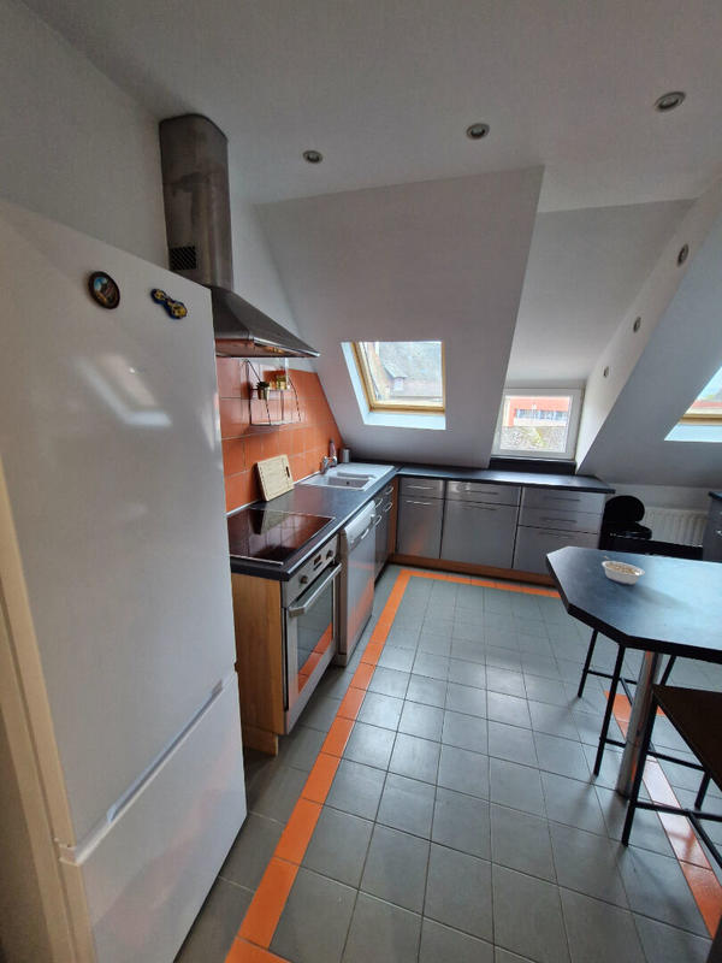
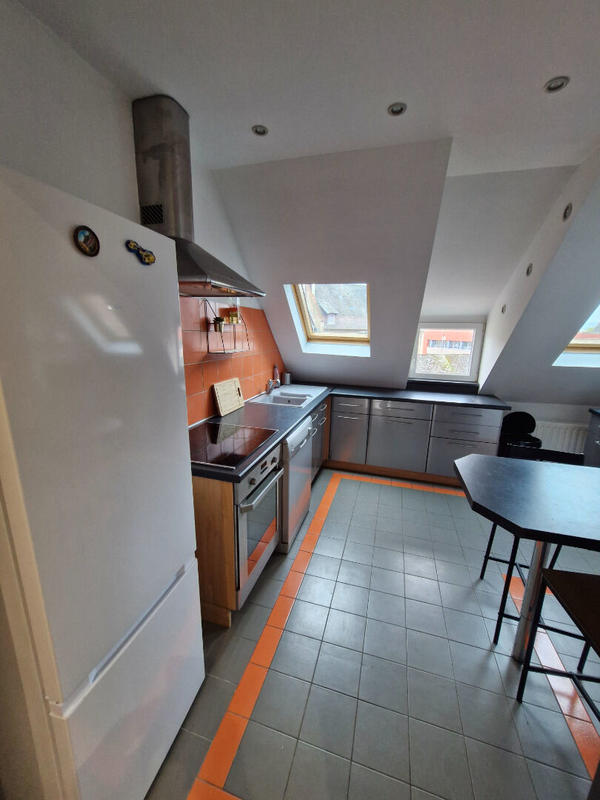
- legume (620, 572)
